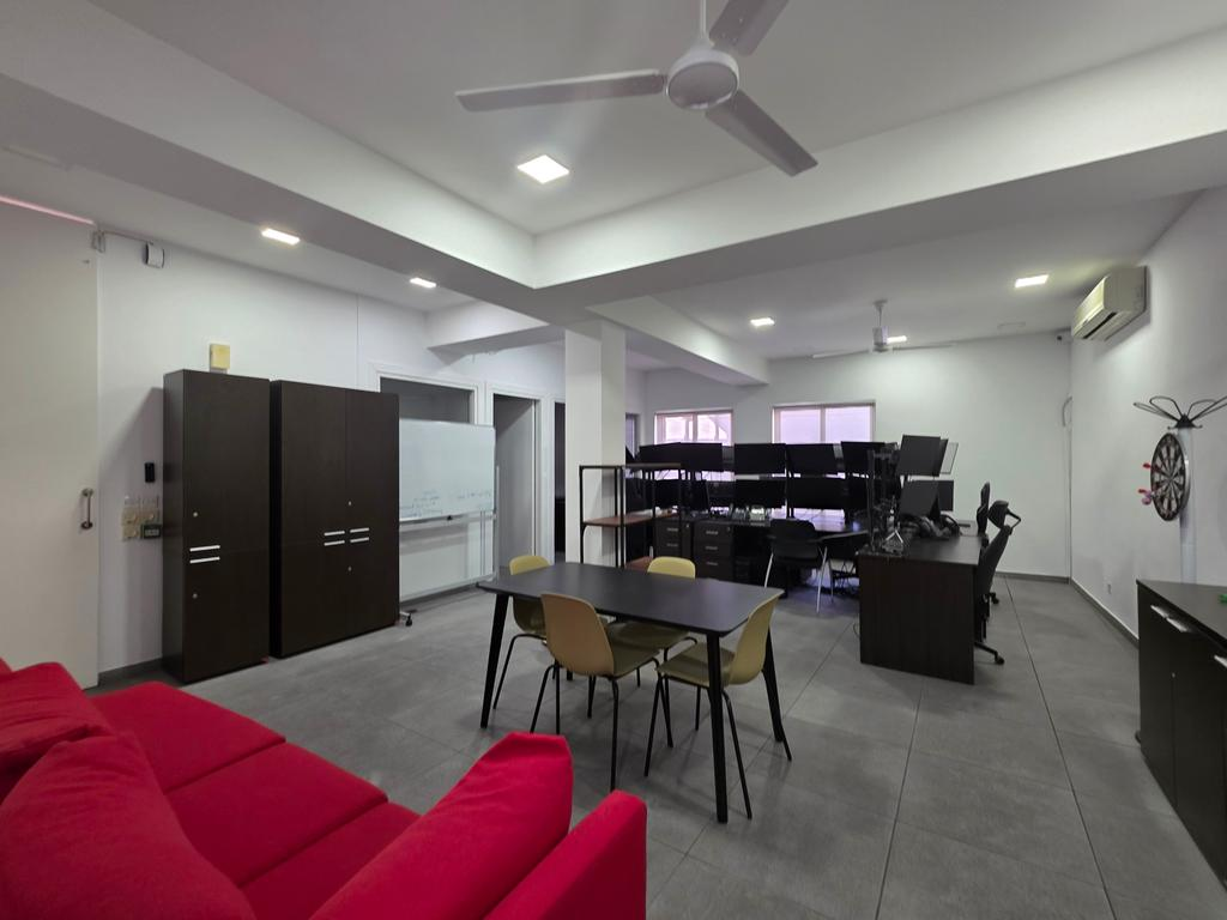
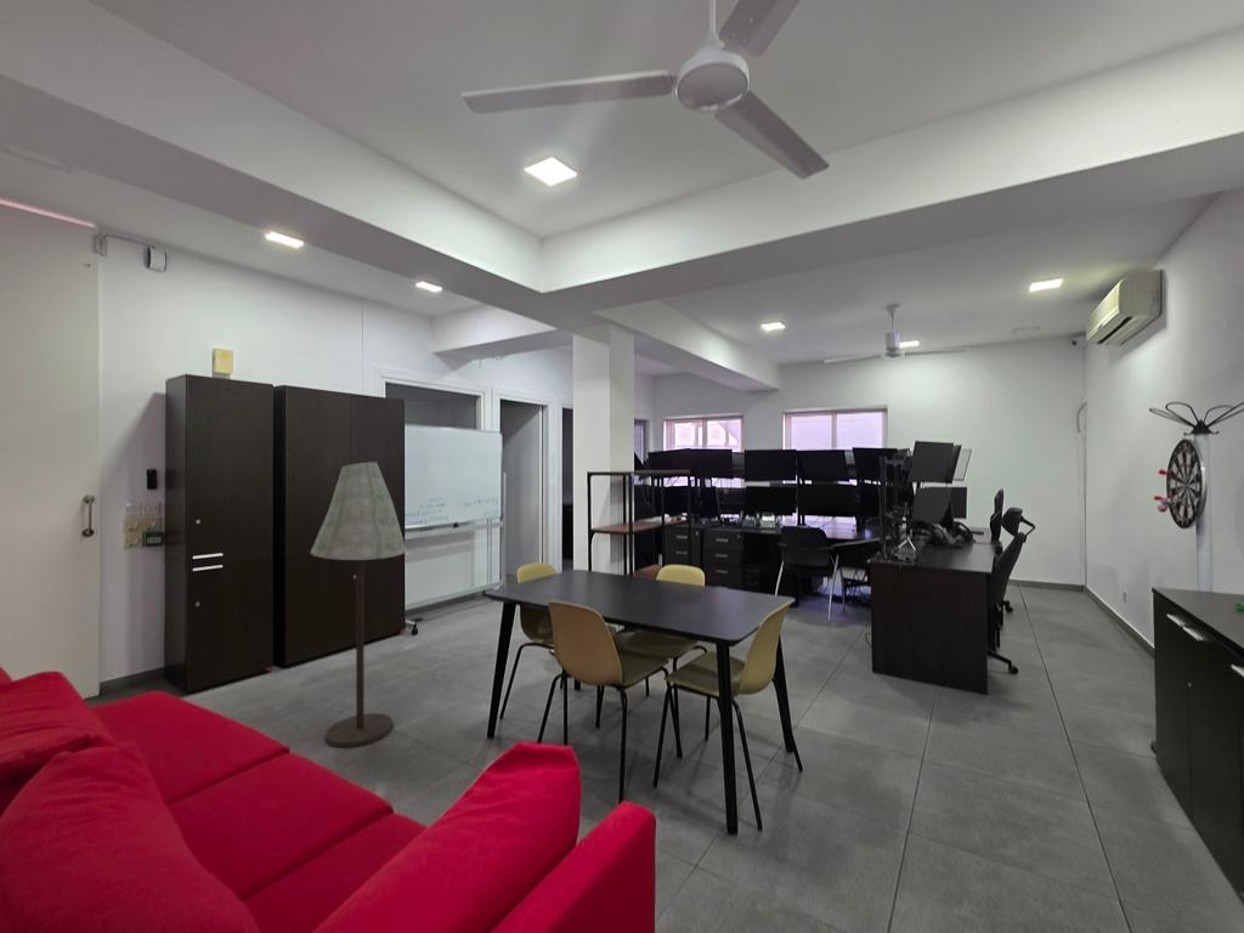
+ floor lamp (360, 596)
